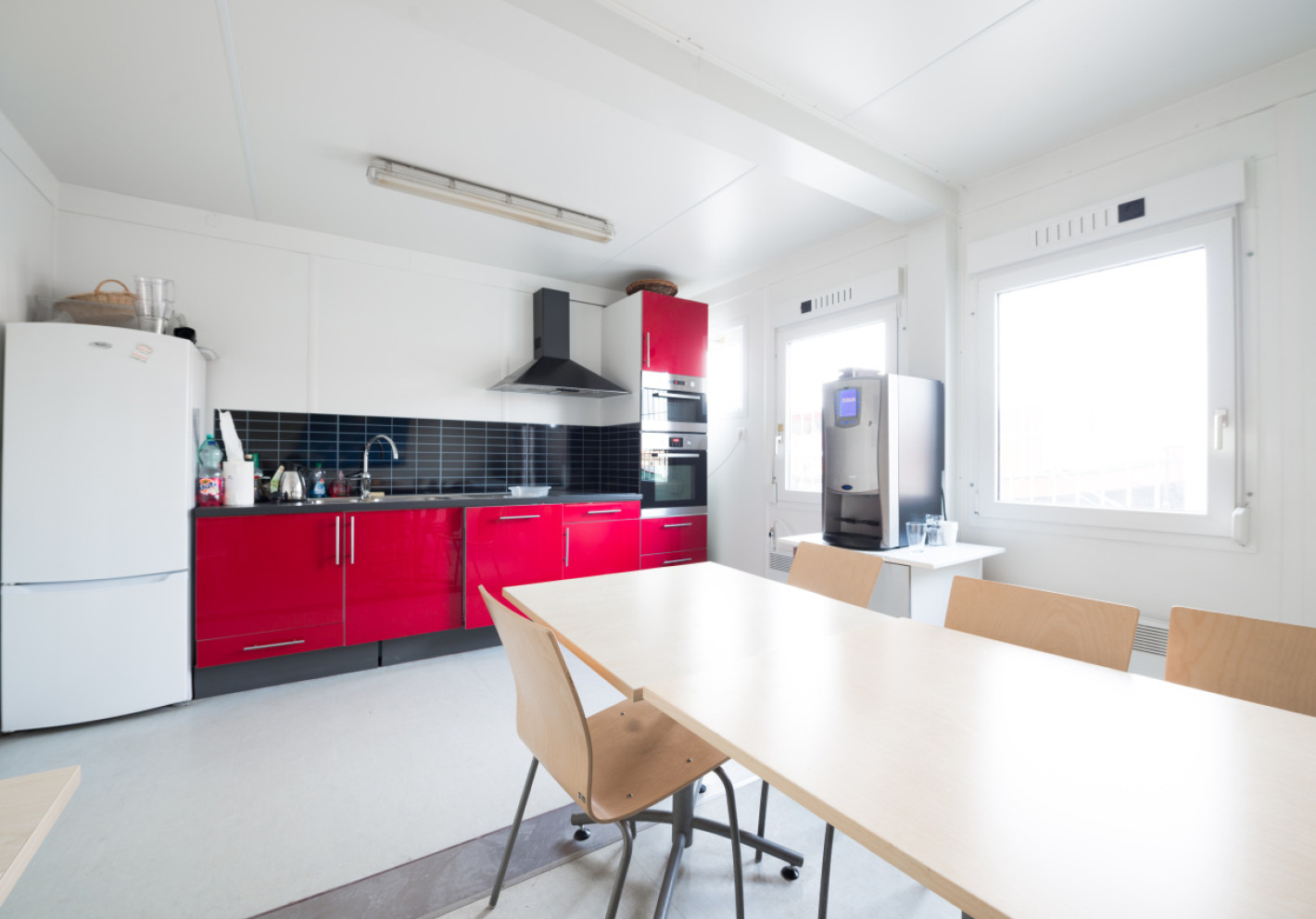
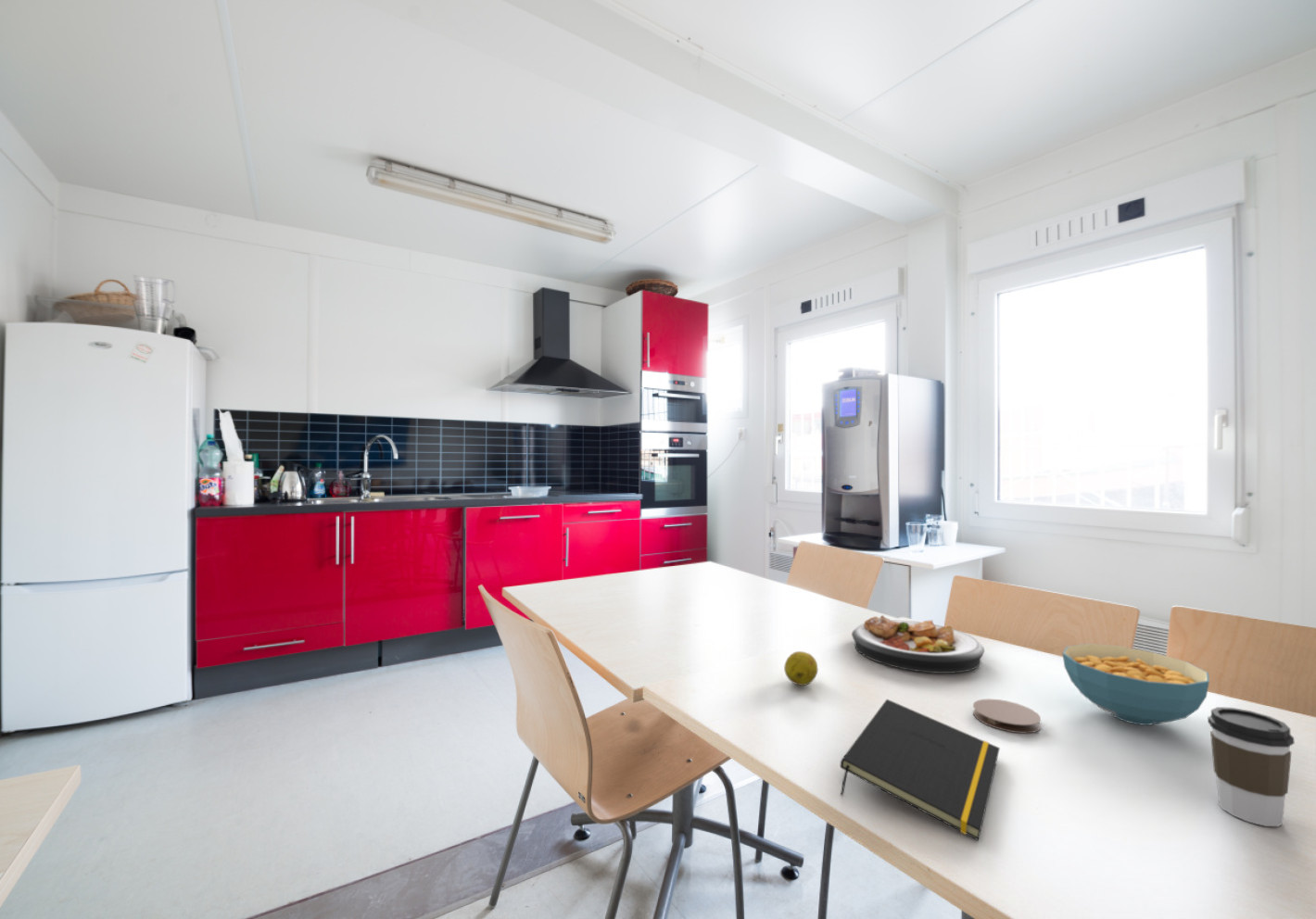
+ plate (915, 638)
+ coaster (1006, 715)
+ cereal bowl (1132, 689)
+ coffee cup (1249, 765)
+ notepad (924, 757)
+ fruit (801, 667)
